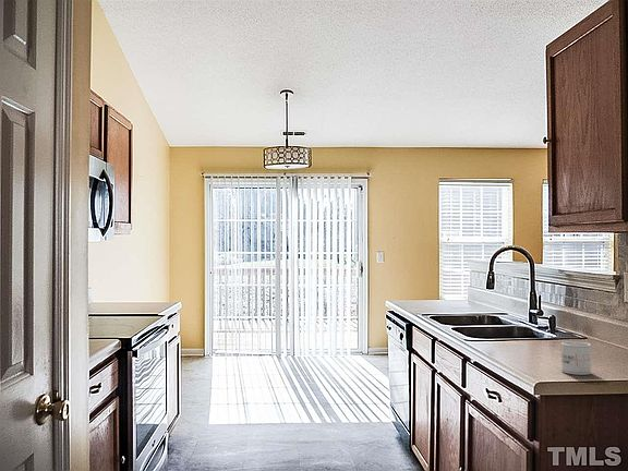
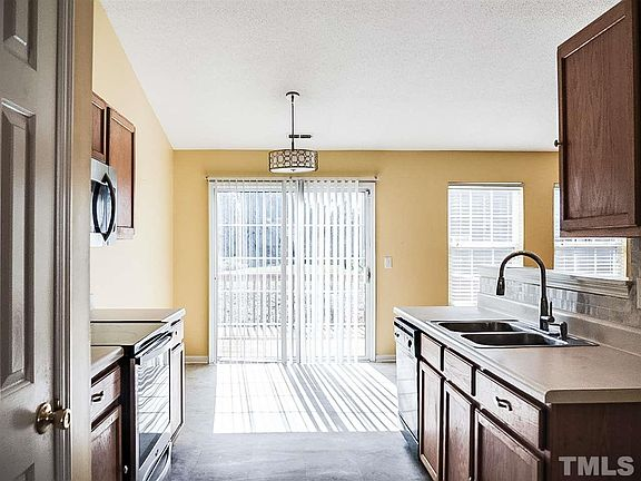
- mug (572, 357)
